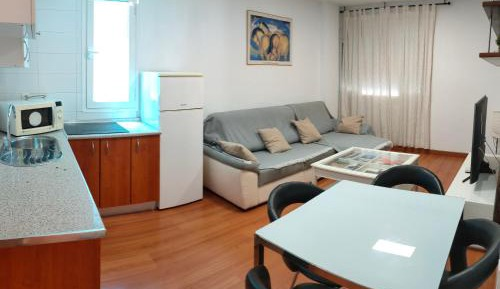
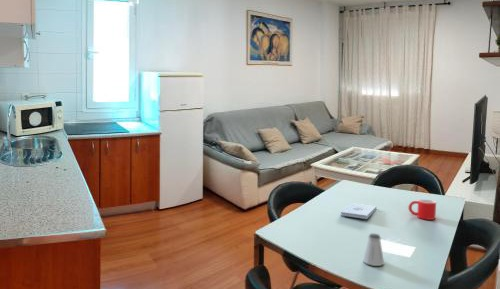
+ saltshaker (374, 248)
+ notepad (358, 210)
+ mug (421, 208)
